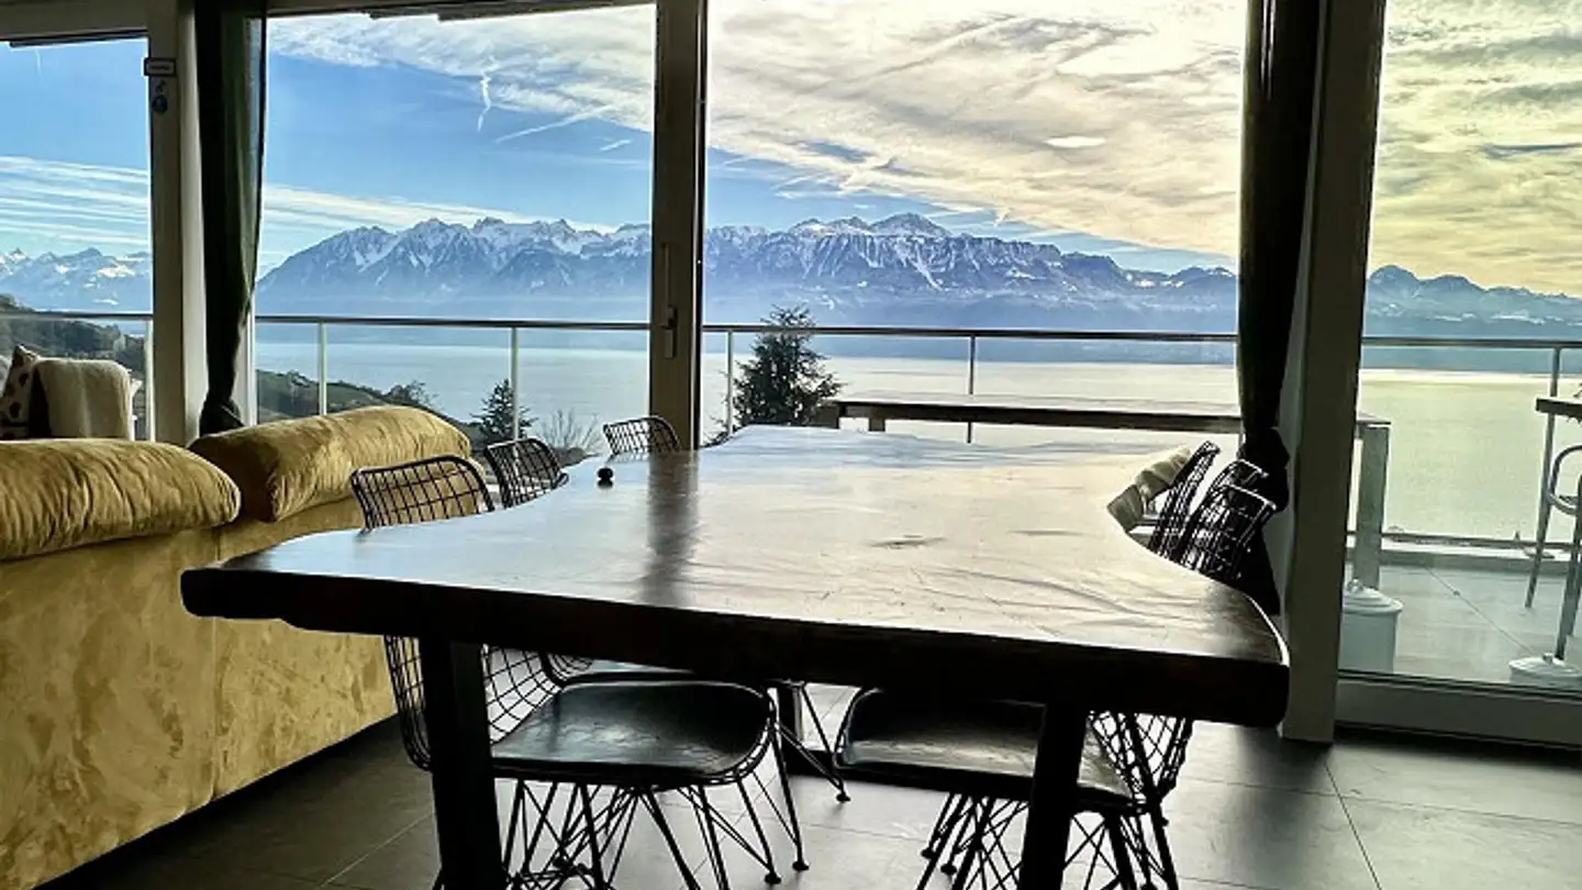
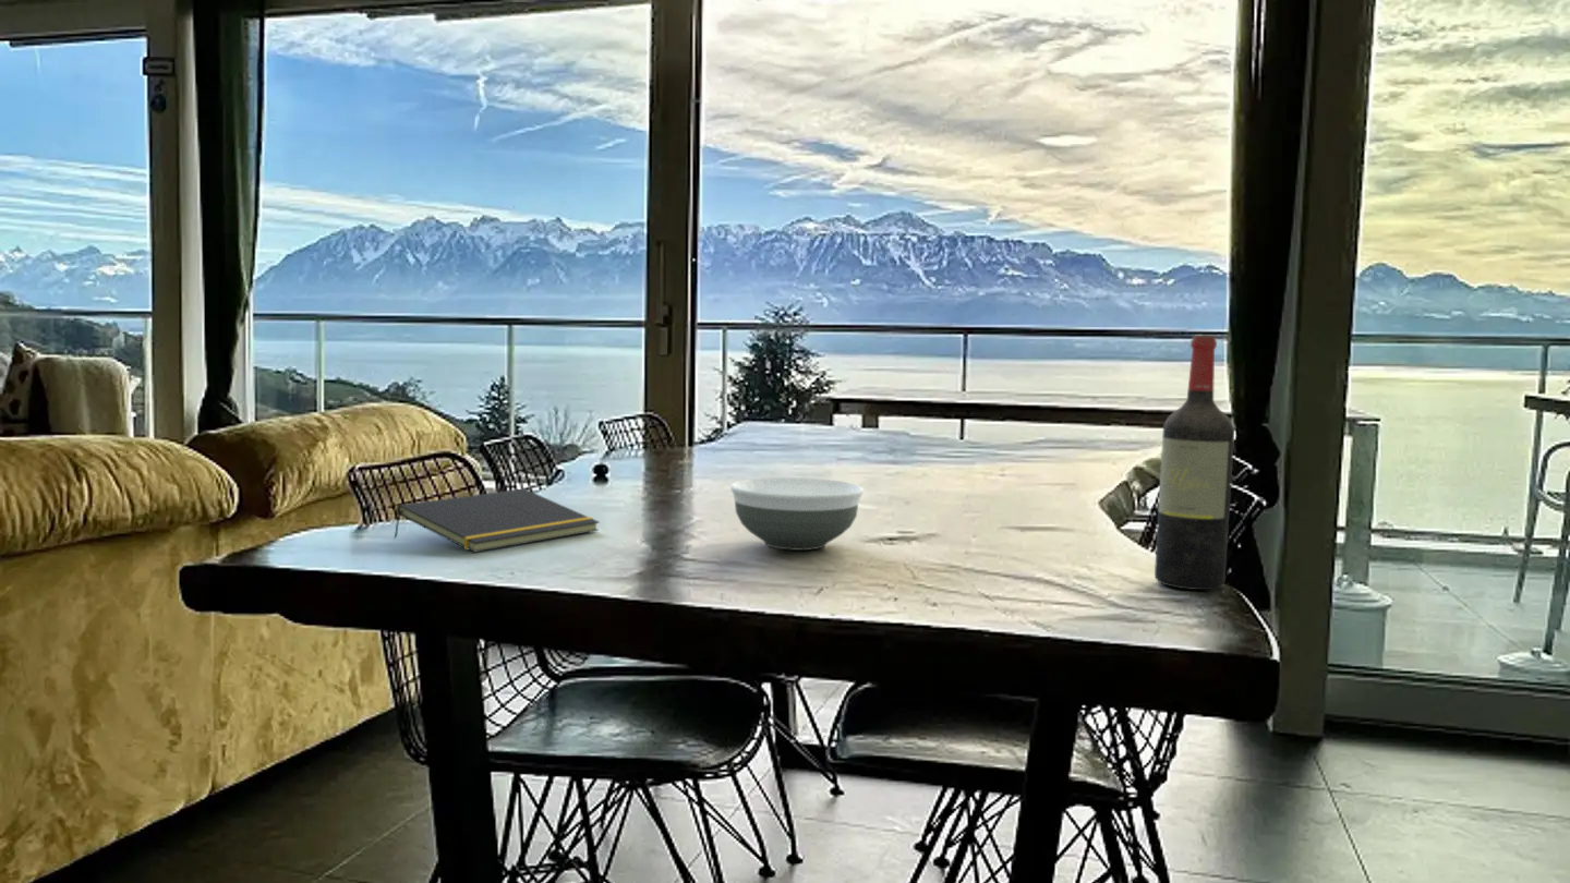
+ notepad (500, 518)
+ wine bottle (1196, 460)
+ bowl (796, 515)
